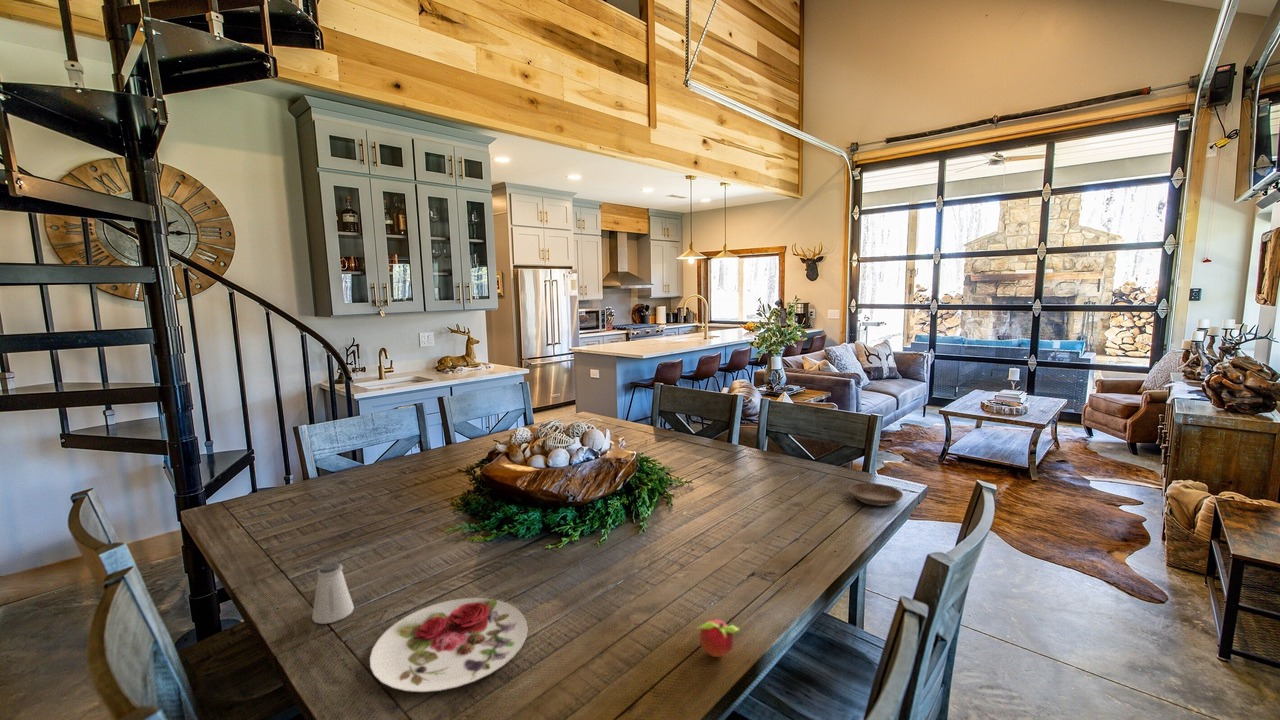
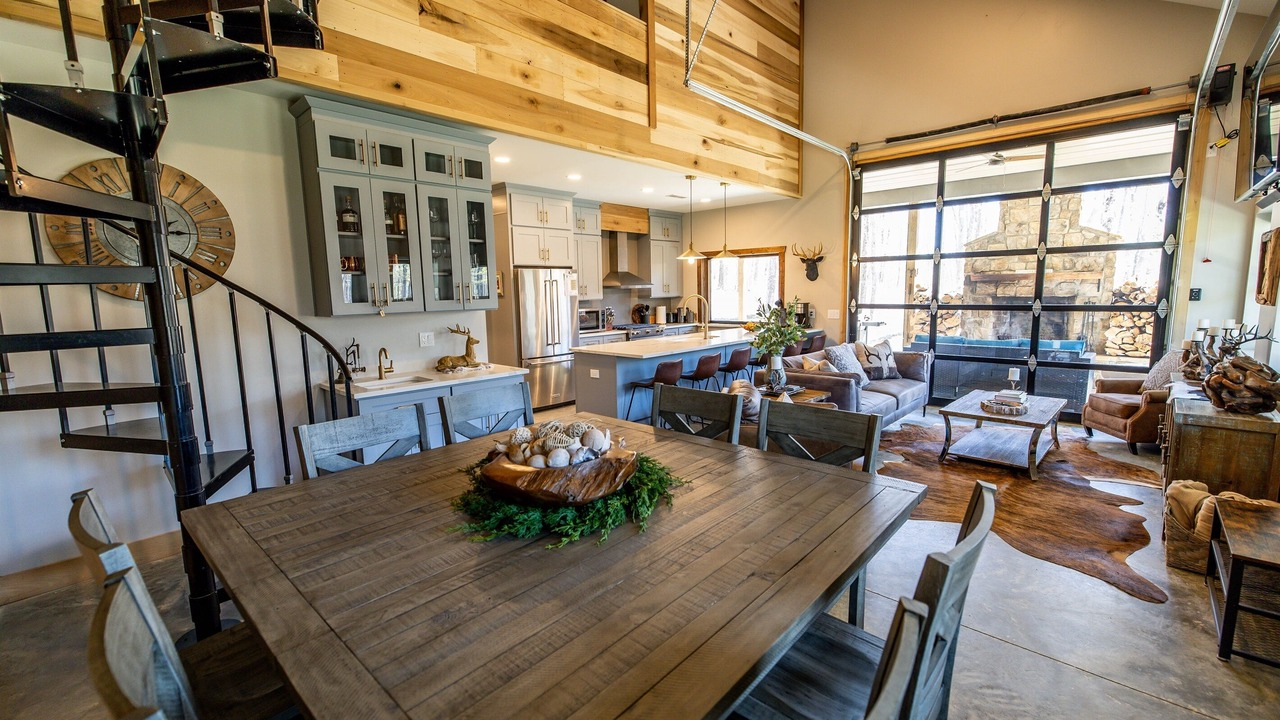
- saltshaker (331, 589)
- apple (718, 636)
- saucer (875, 495)
- plate (452, 637)
